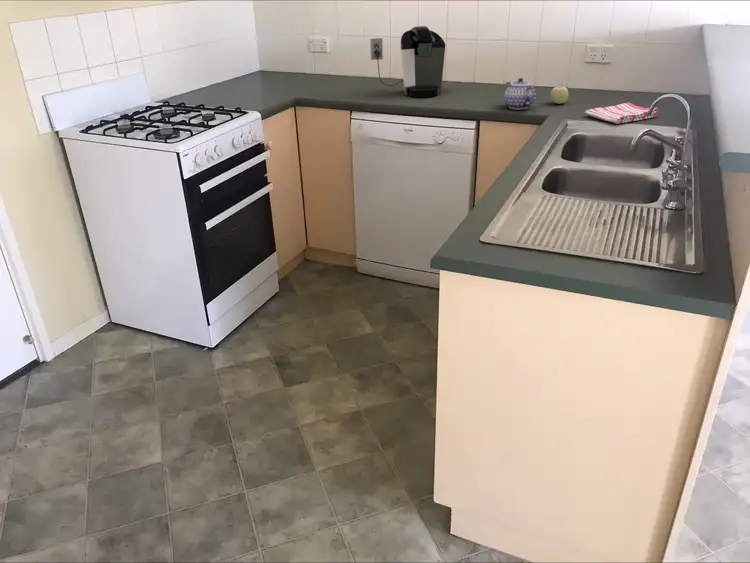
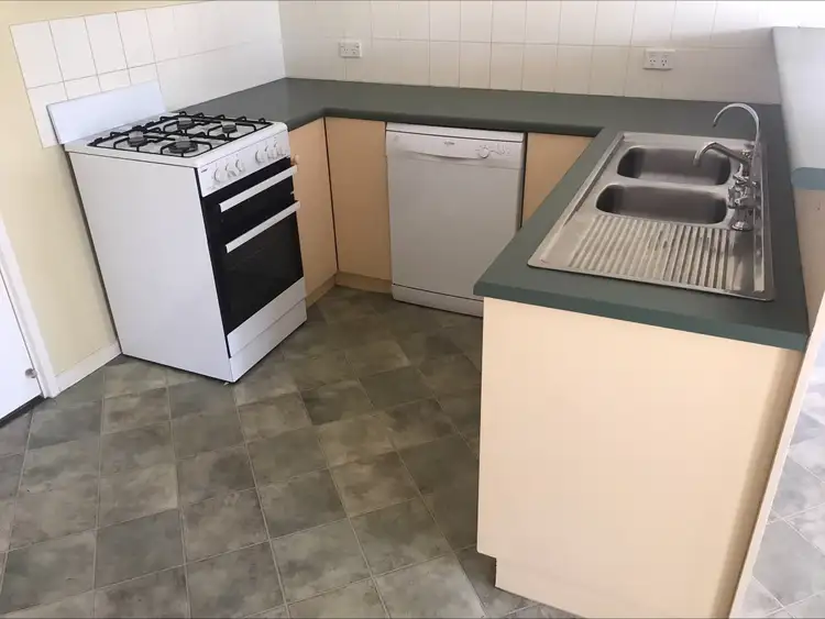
- coffee maker (409, 61)
- fruit (559, 93)
- teapot (519, 92)
- dish towel (621, 111)
